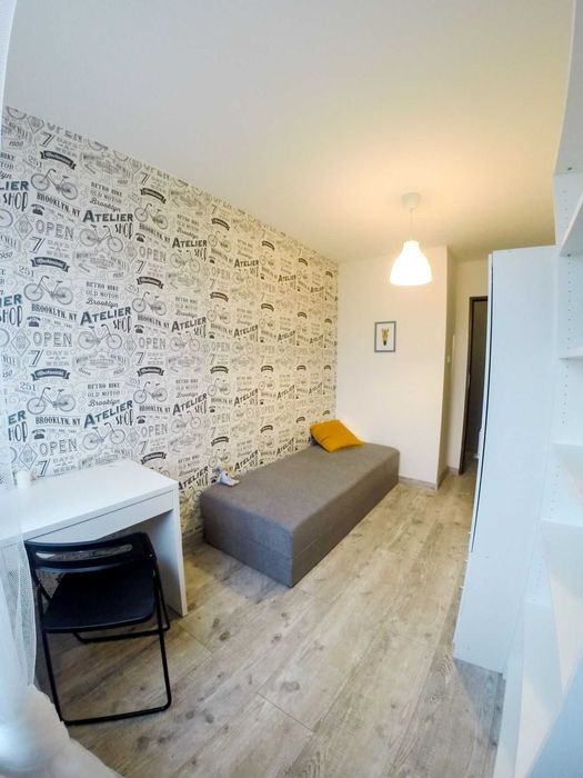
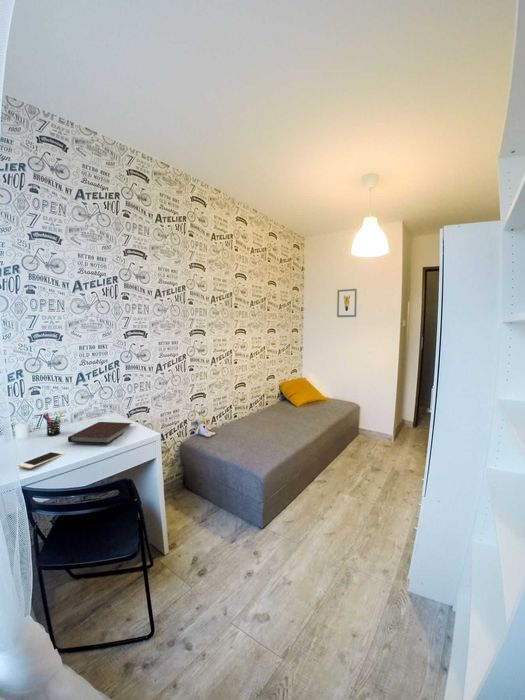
+ pen holder (53, 423)
+ notebook (102, 431)
+ cell phone (42, 459)
